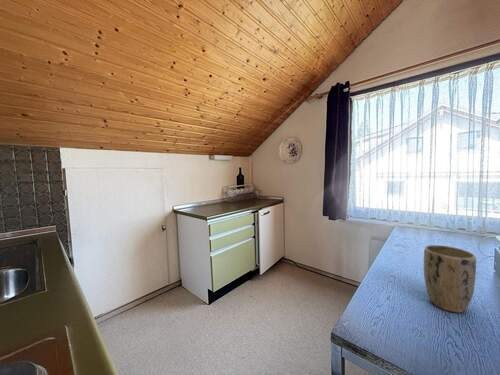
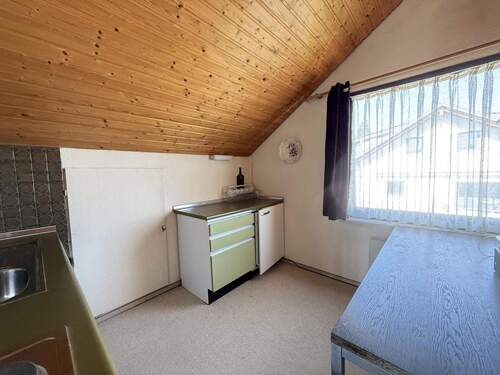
- plant pot (447, 277)
